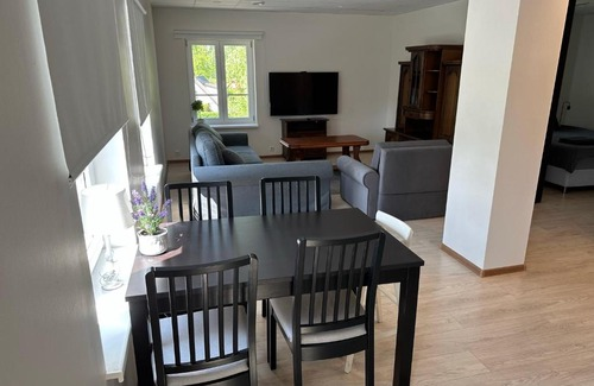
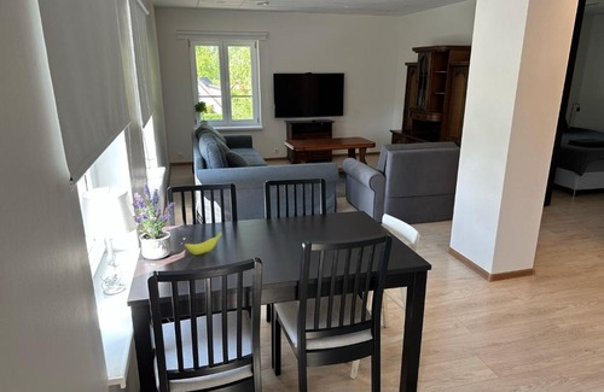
+ banana (204, 244)
